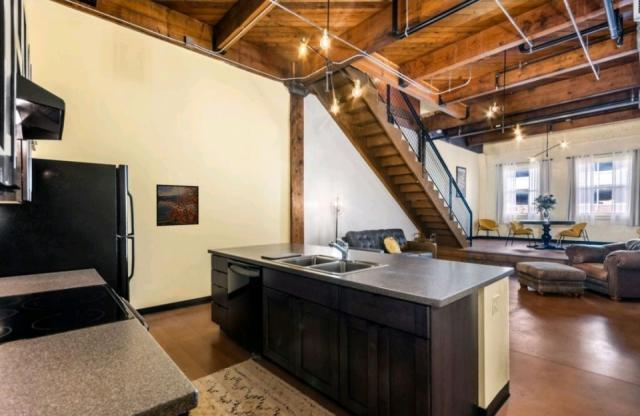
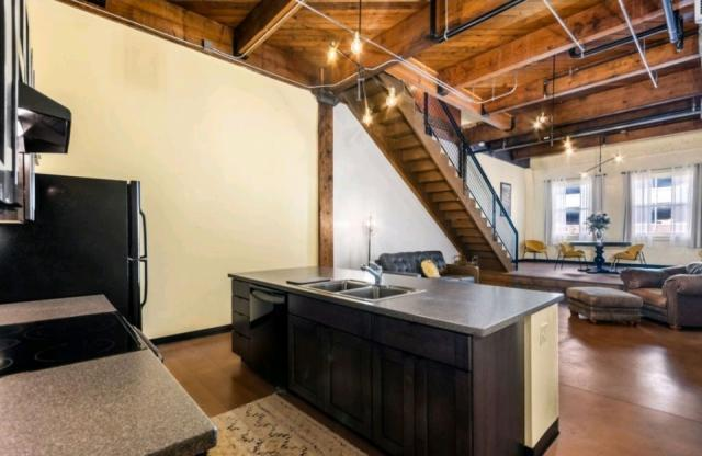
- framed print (178, 205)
